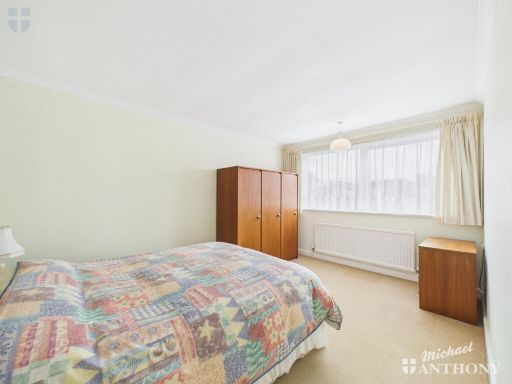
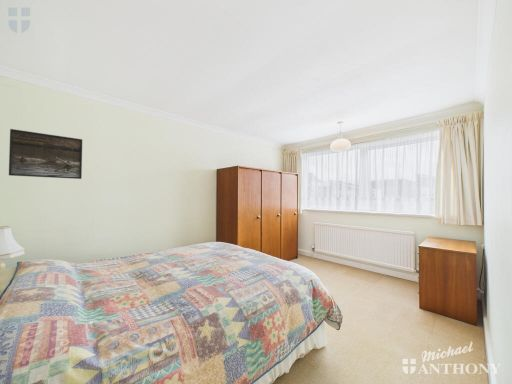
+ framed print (48, 155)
